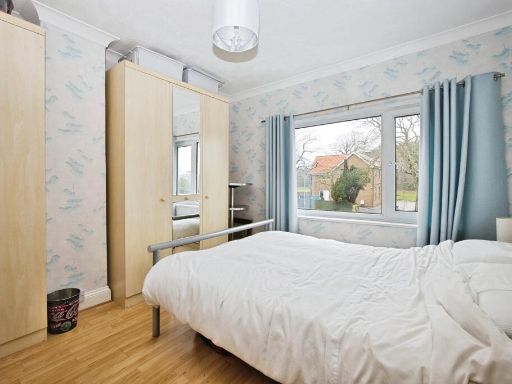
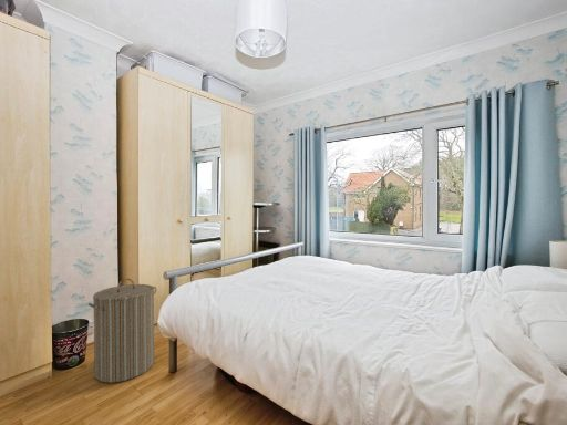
+ laundry hamper (125, 322)
